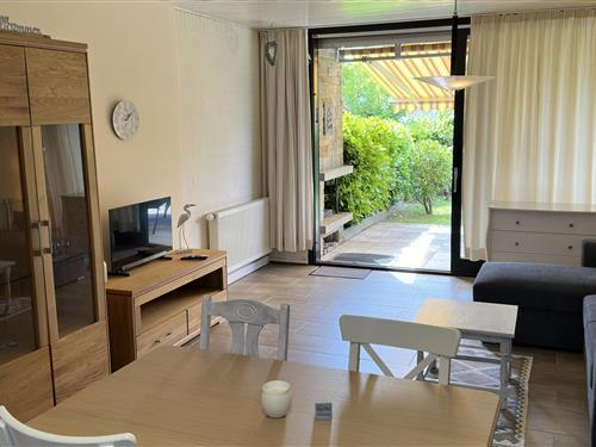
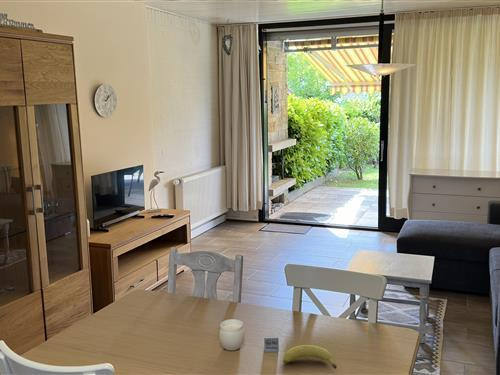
+ fruit (310, 355)
